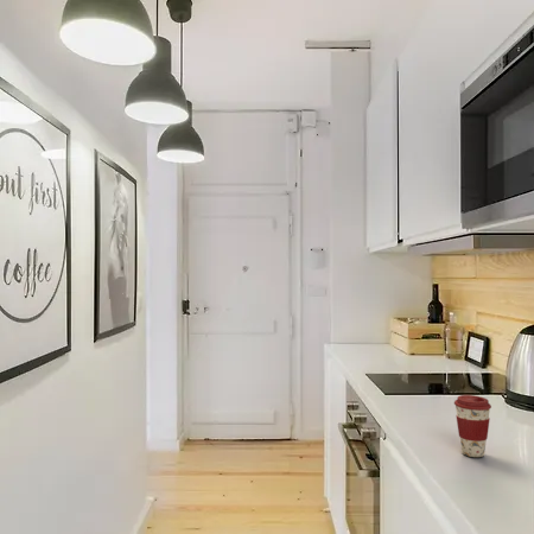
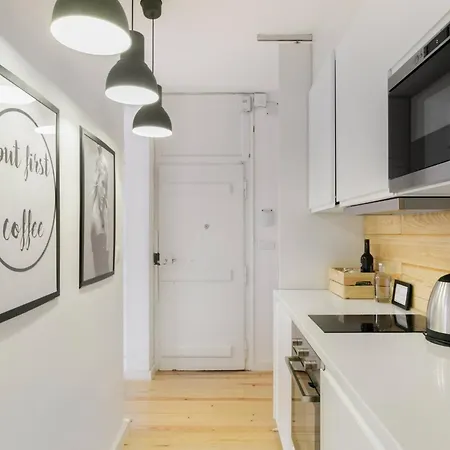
- coffee cup (472, 425)
